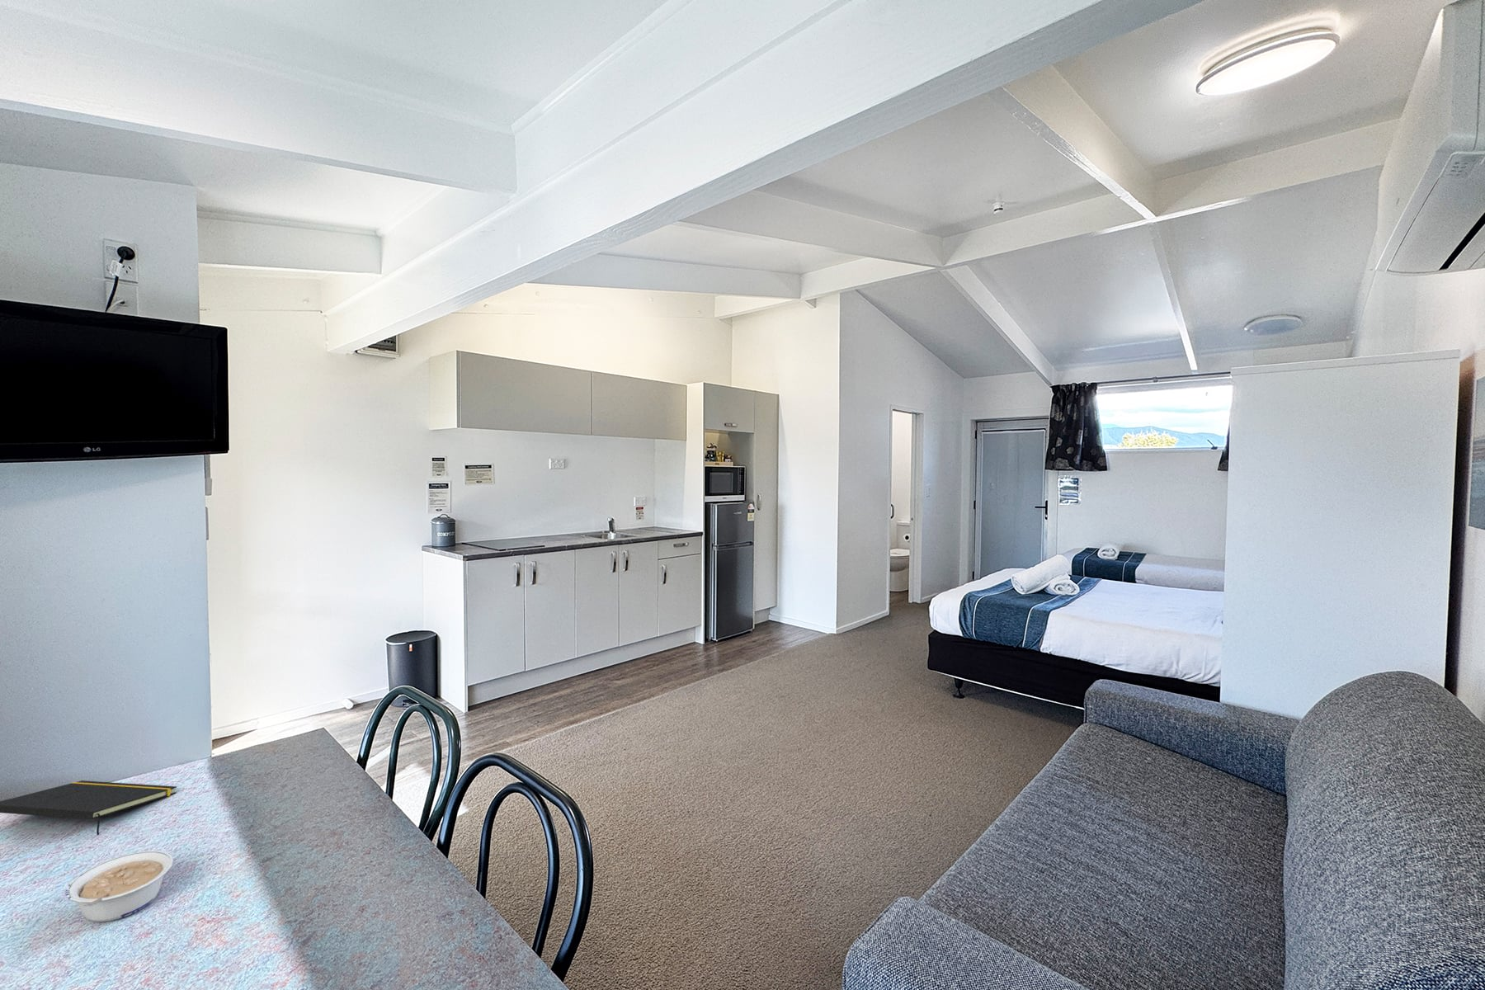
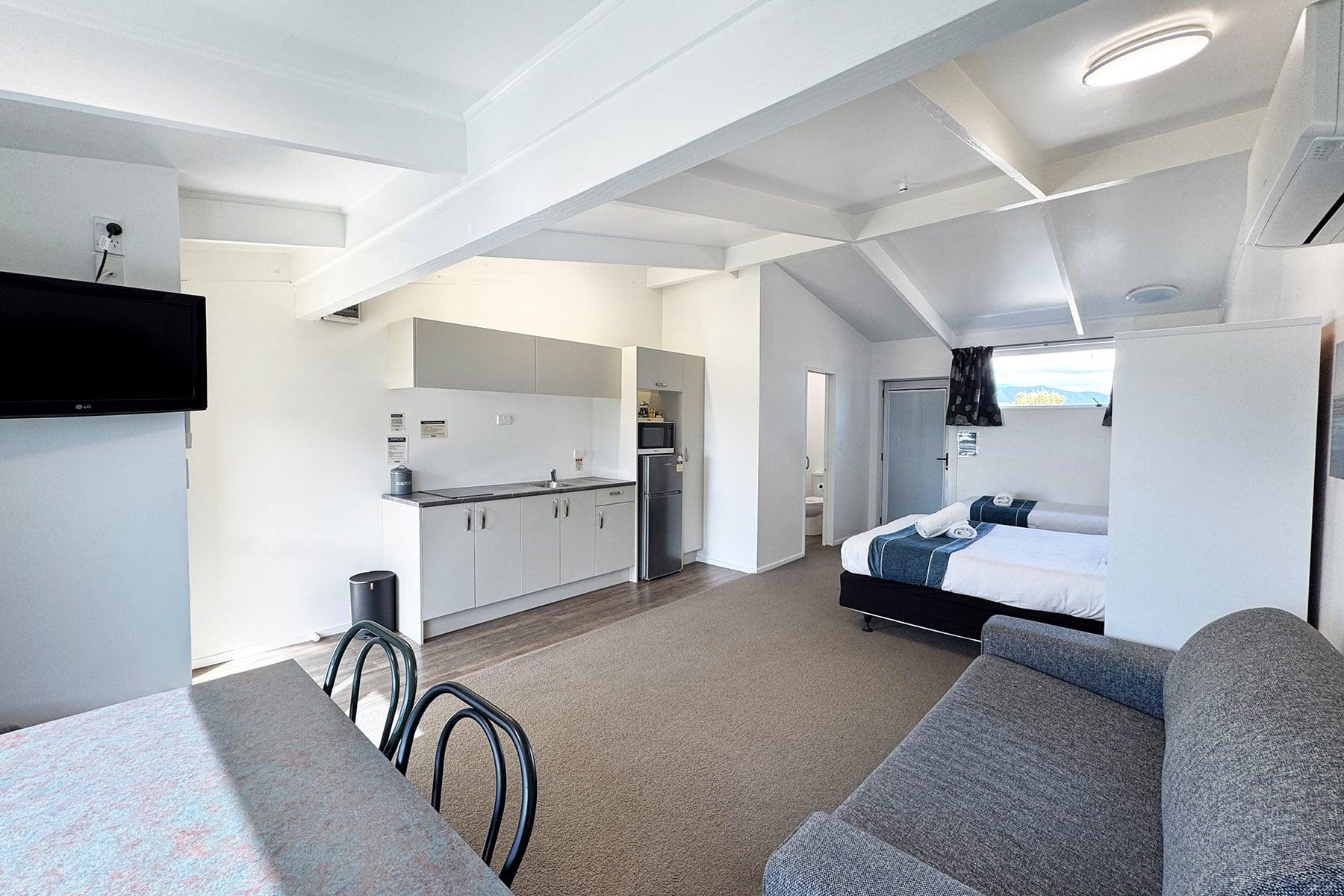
- notepad (86, 799)
- legume (123, 887)
